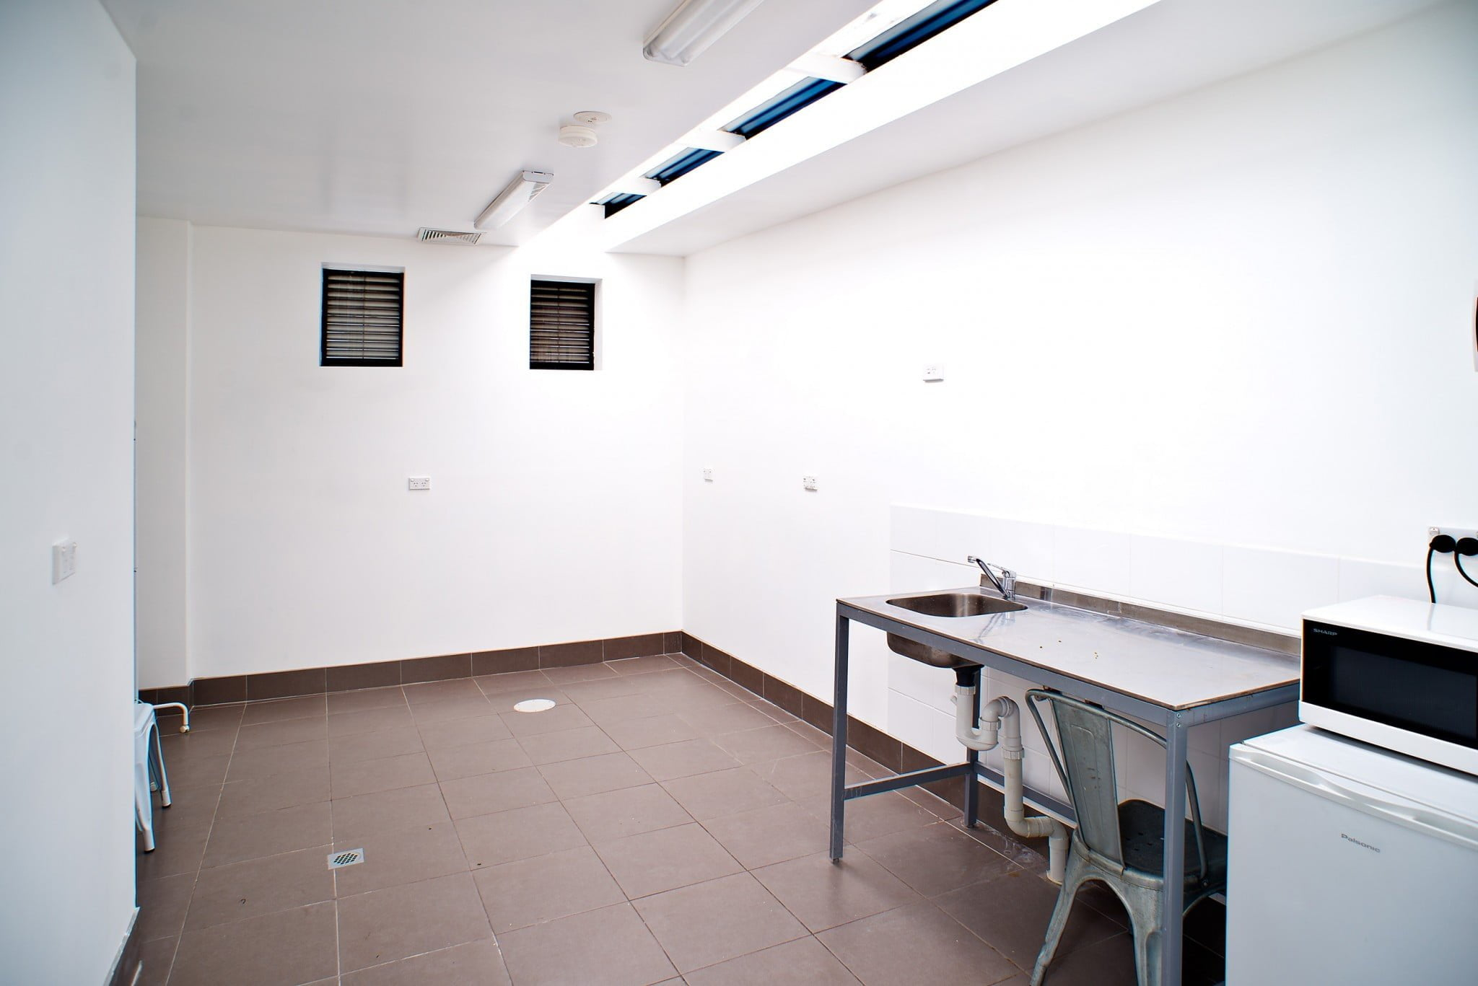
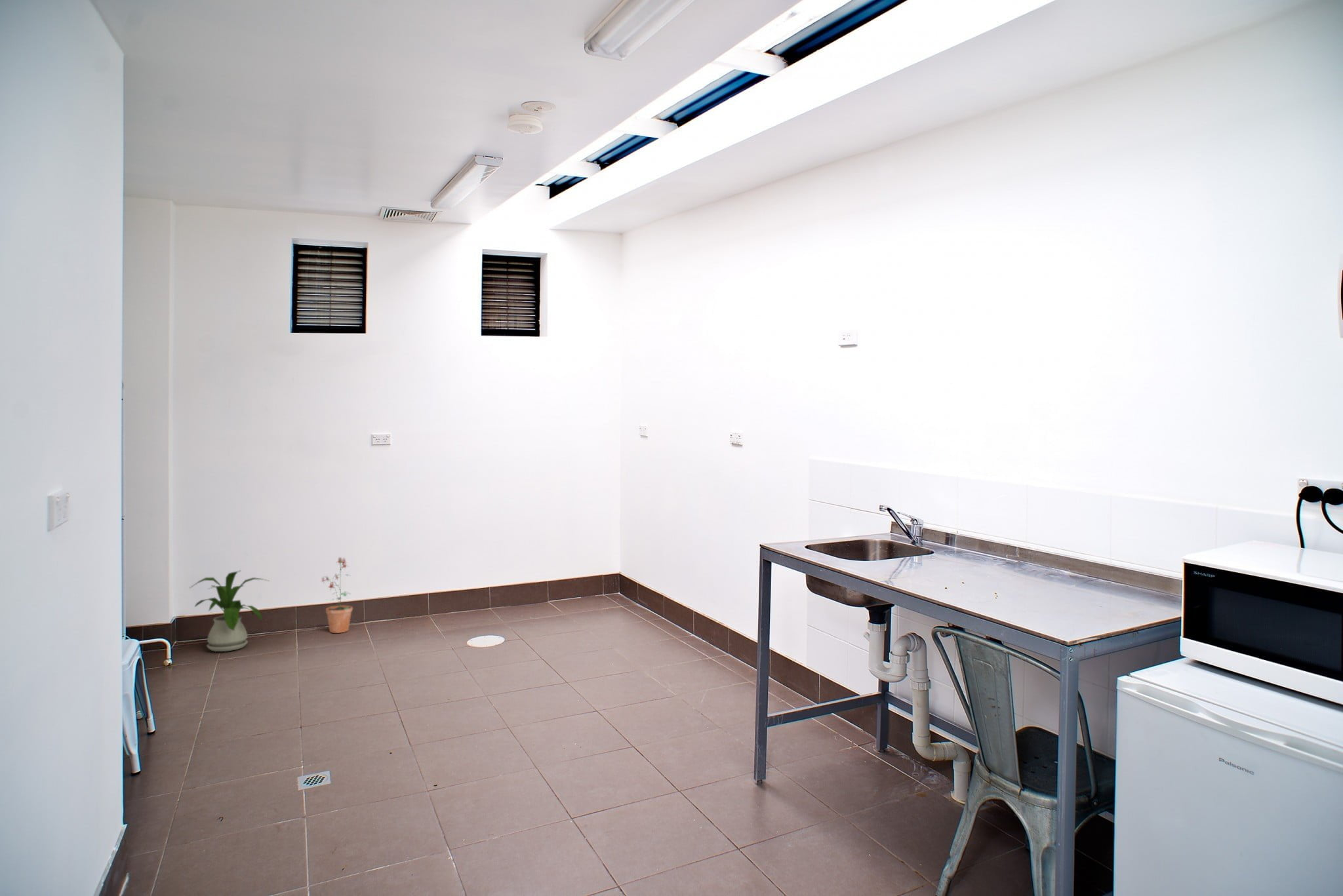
+ potted plant (336, 594)
+ house plant (231, 606)
